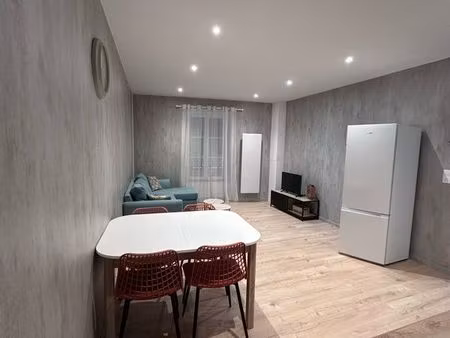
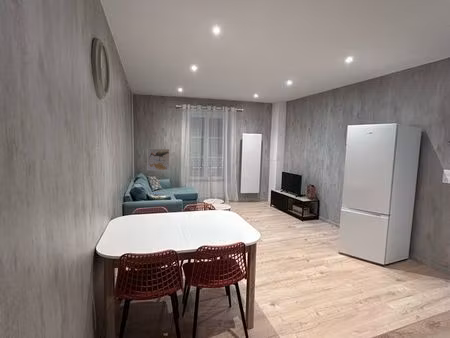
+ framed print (158, 159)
